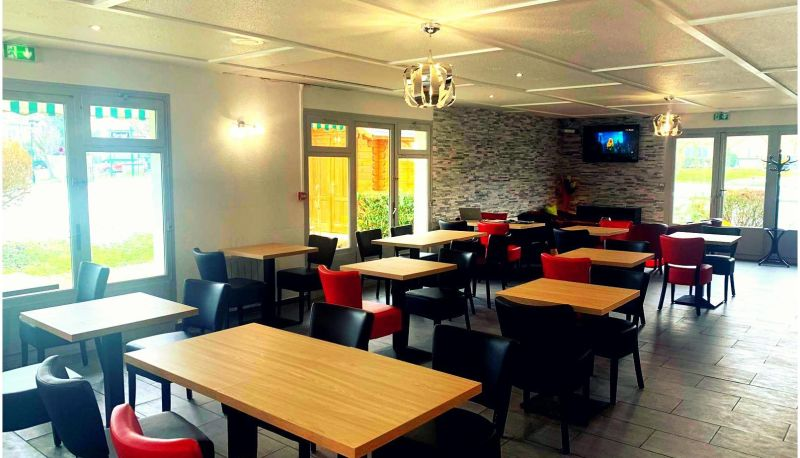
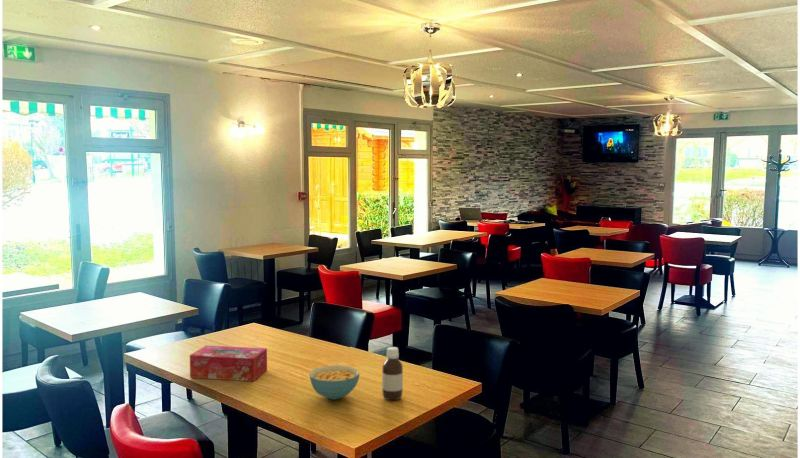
+ bottle (392, 373)
+ tissue box (229, 362)
+ cereal bowl (334, 384)
